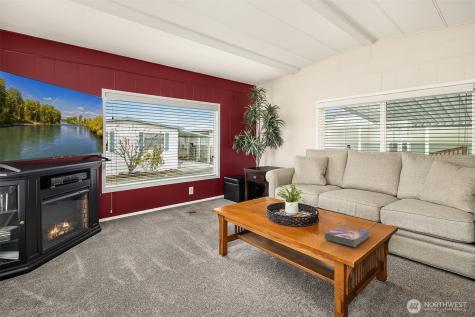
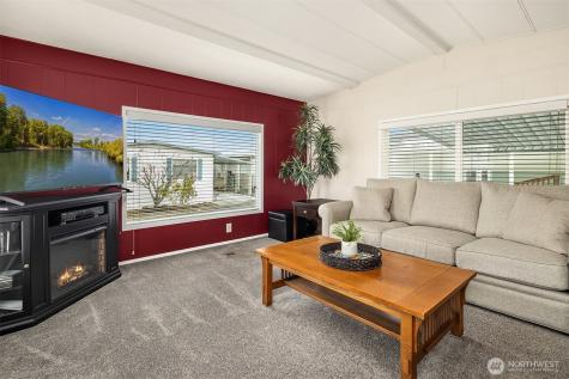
- textbook (347, 235)
